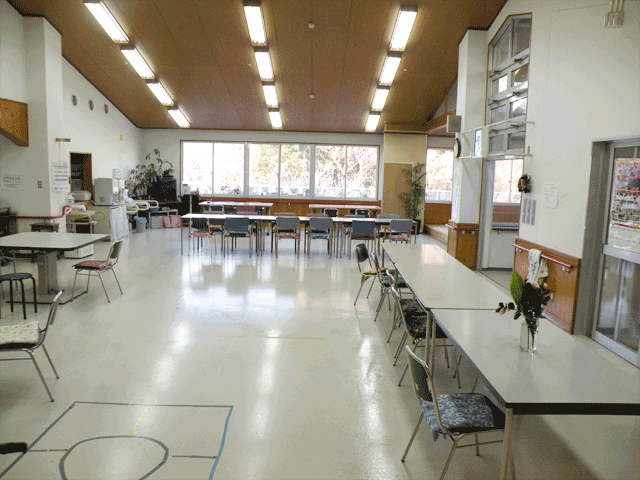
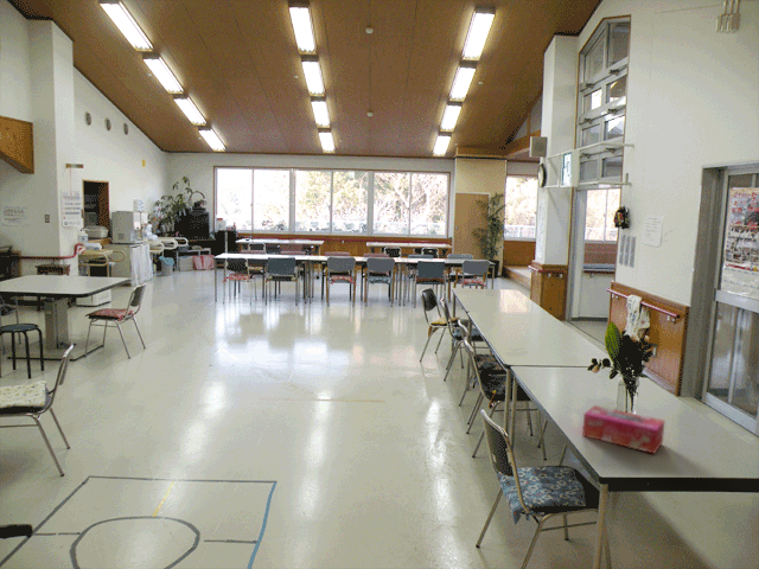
+ tissue box (623, 428)
